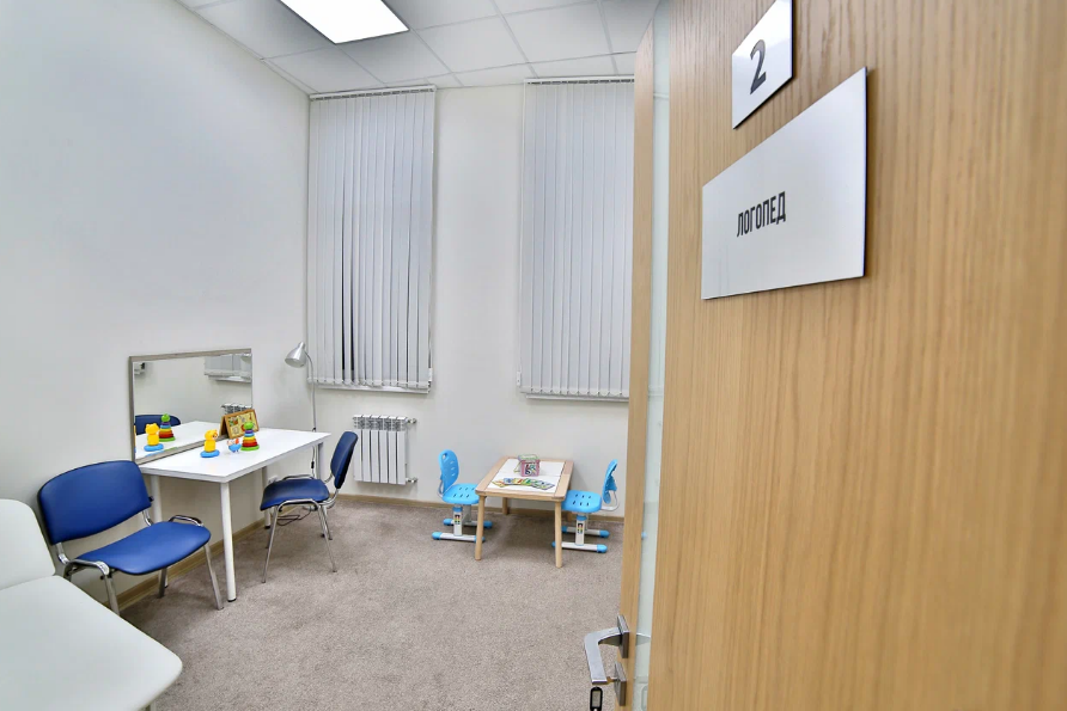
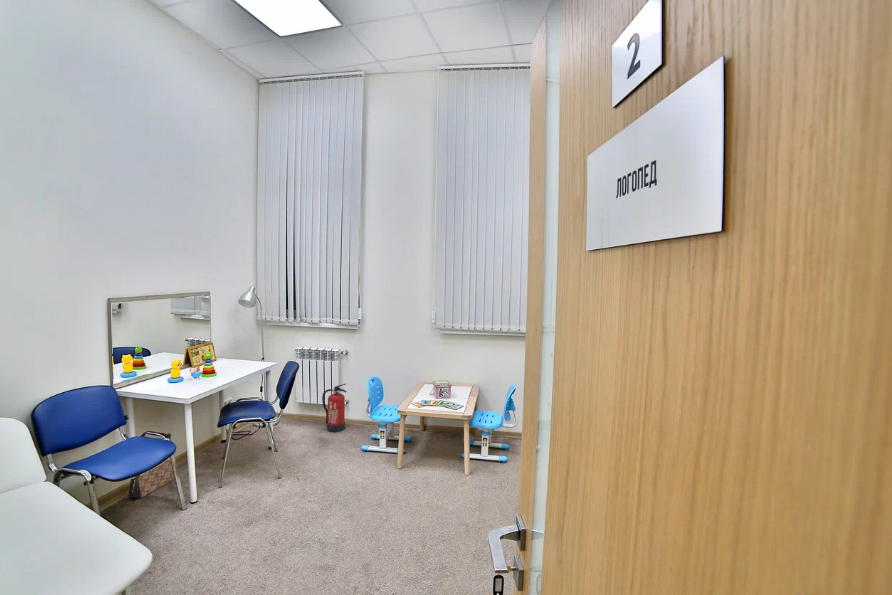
+ bag (156, 467)
+ fire extinguisher (334, 405)
